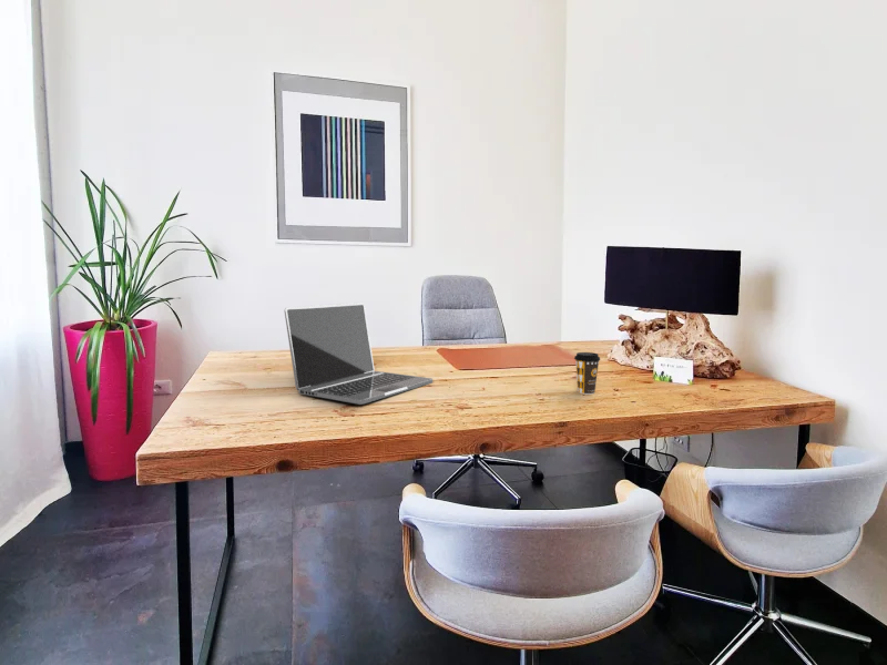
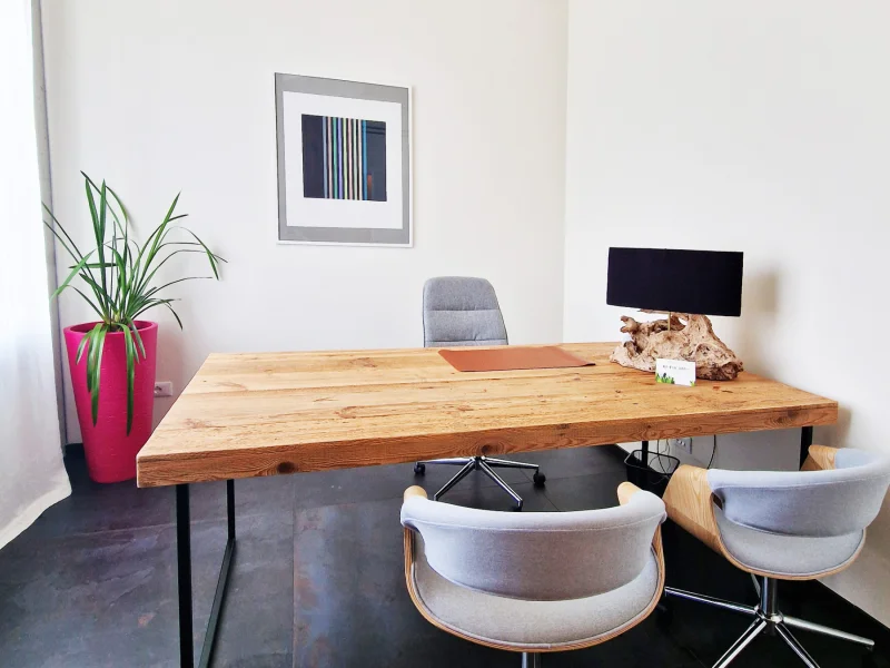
- coffee cup (587, 372)
- laptop (363, 347)
